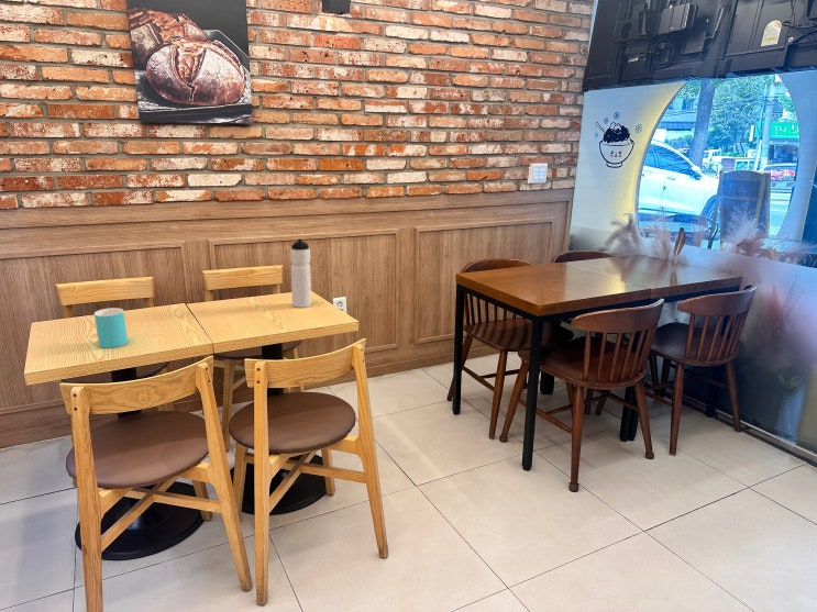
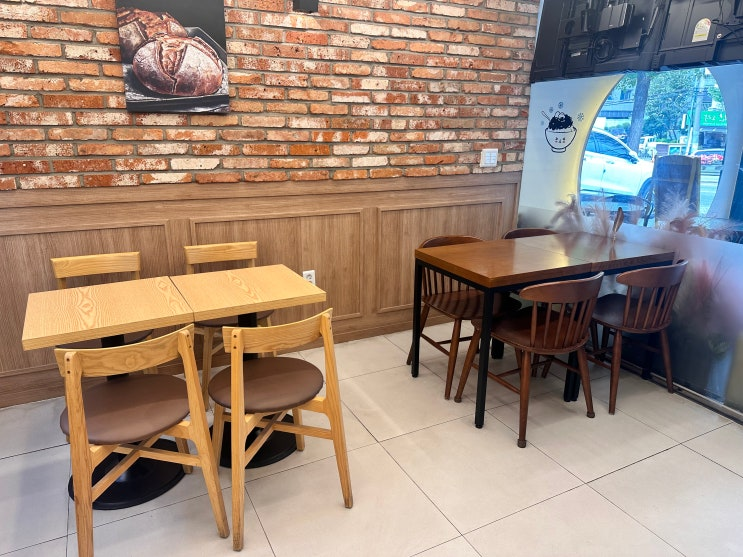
- cup (111, 325)
- water bottle (300, 271)
